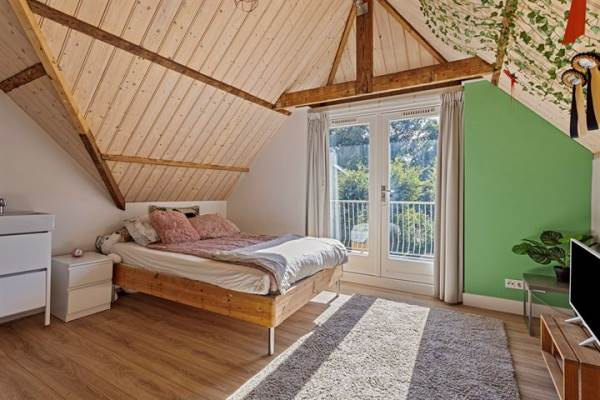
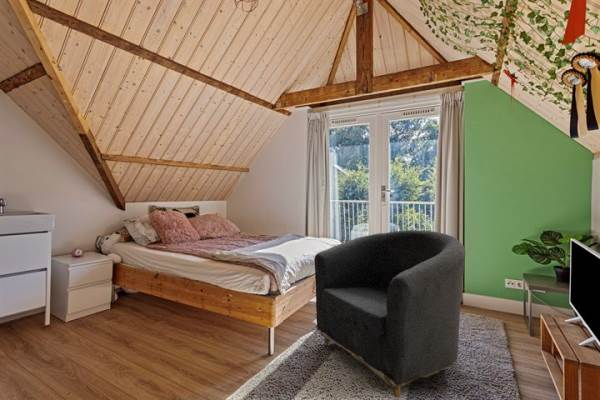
+ armchair (388, 297)
